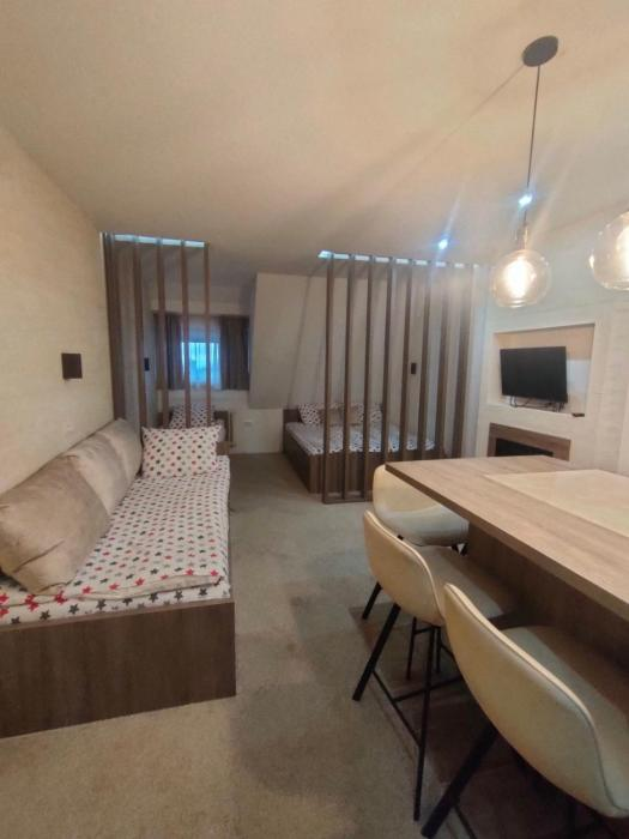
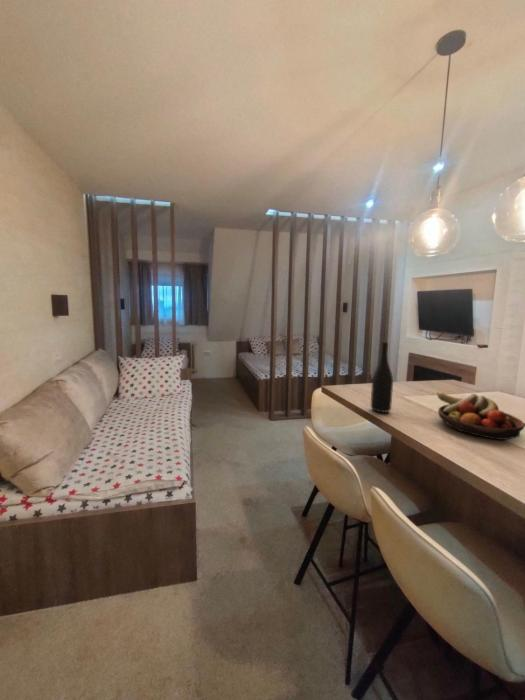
+ fruit bowl (478, 412)
+ wine bottle (382, 377)
